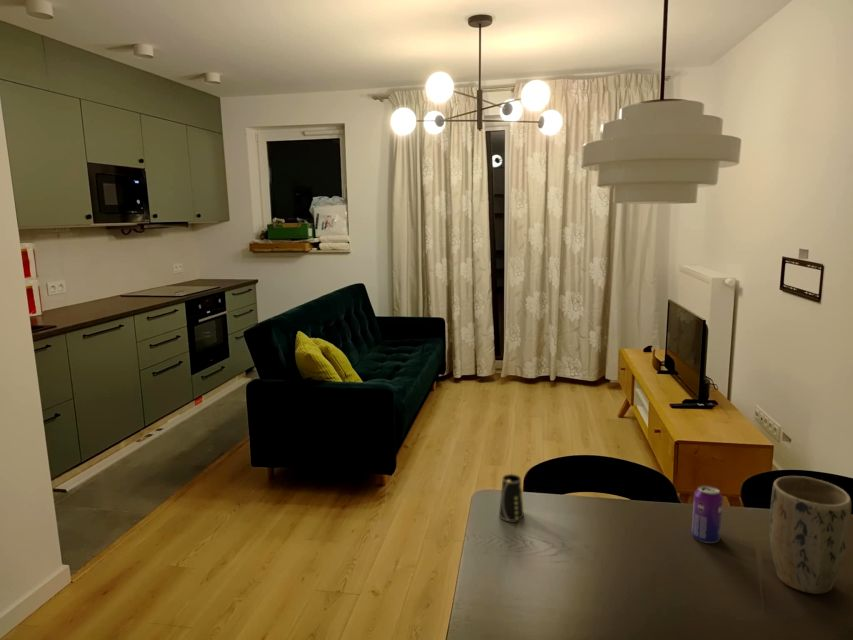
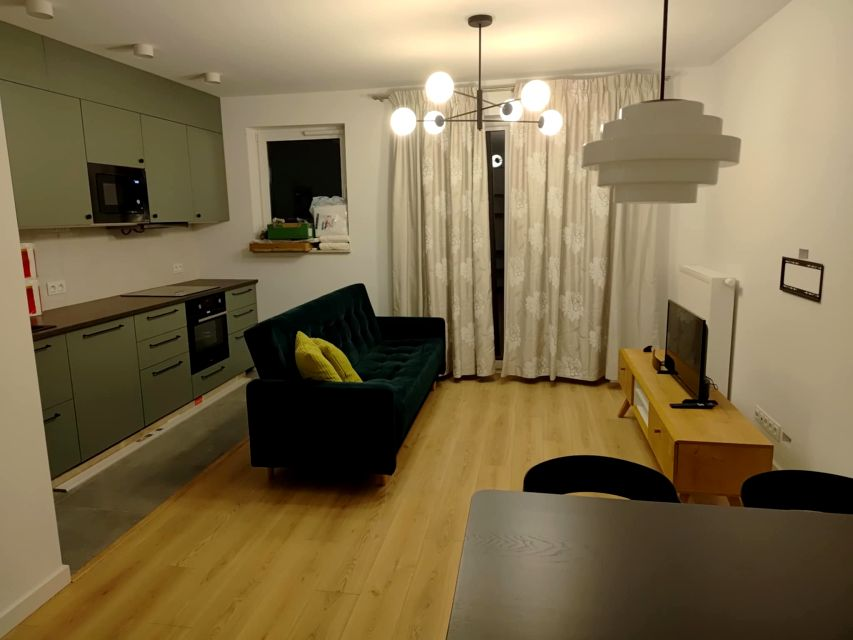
- beverage can (707, 514)
- plant pot (807, 535)
- cup (511, 496)
